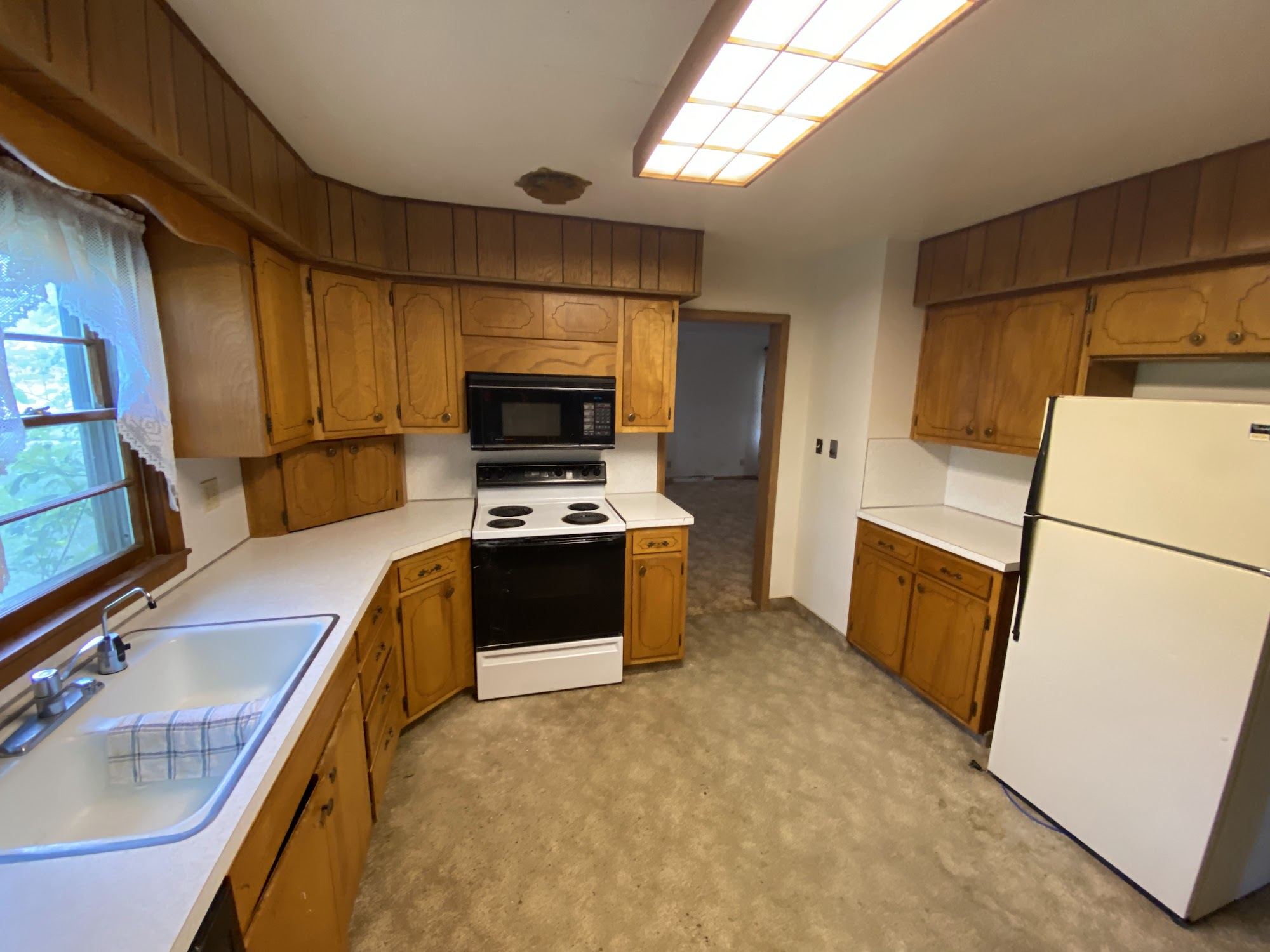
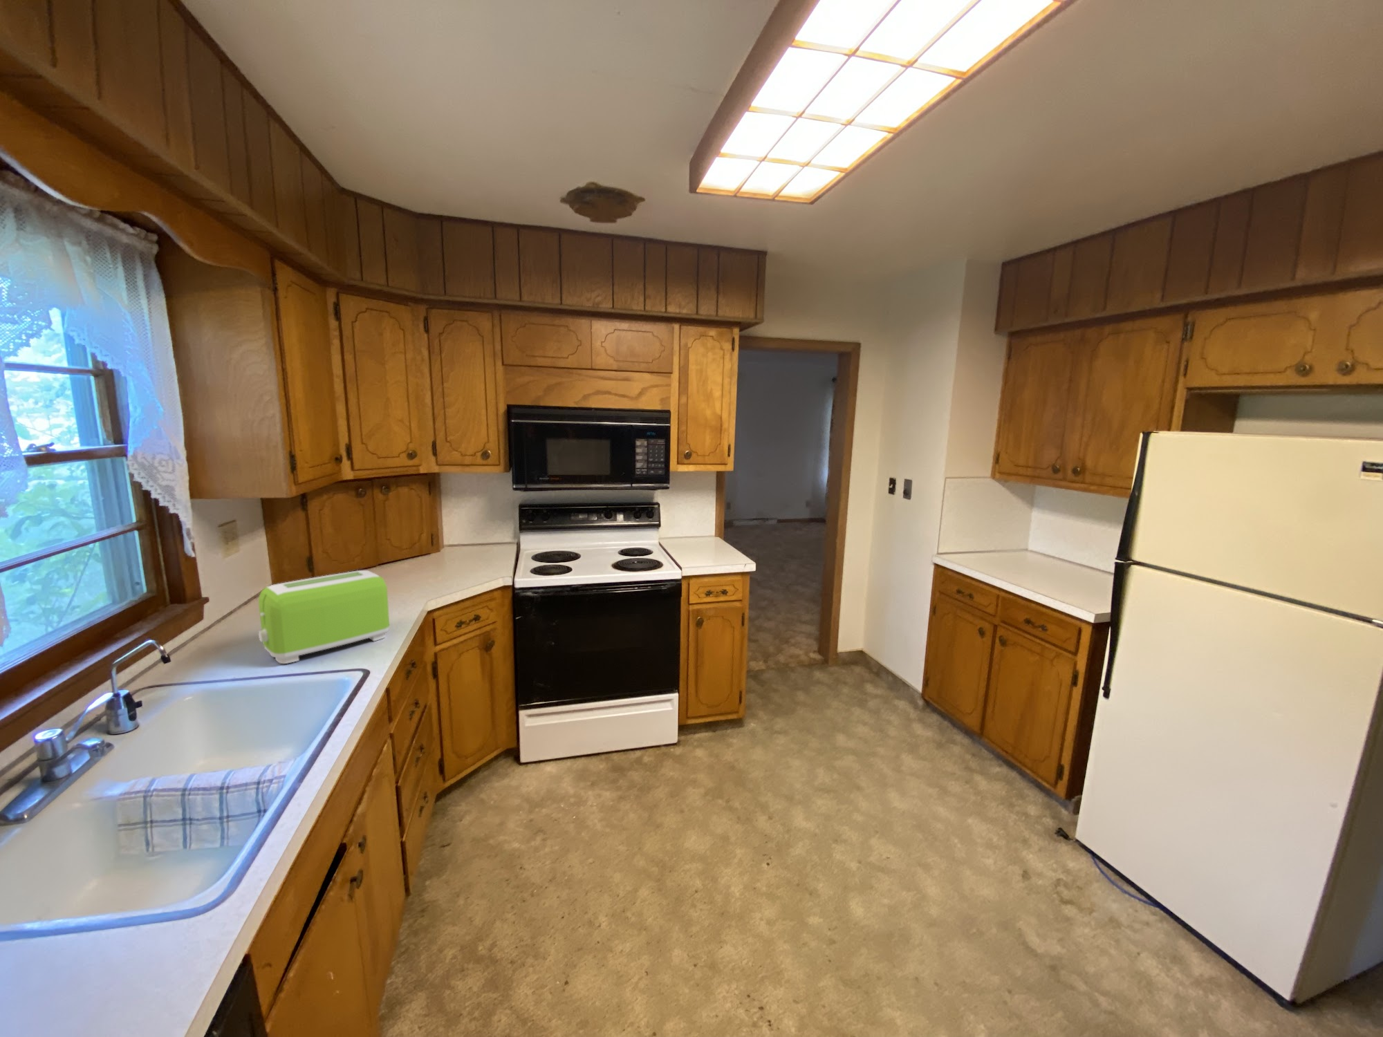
+ toaster (327, 612)
